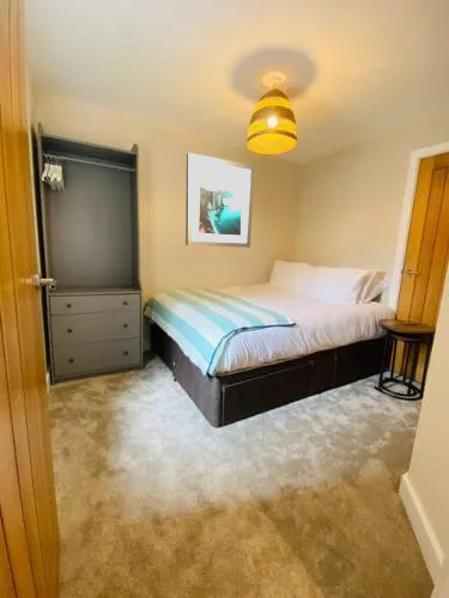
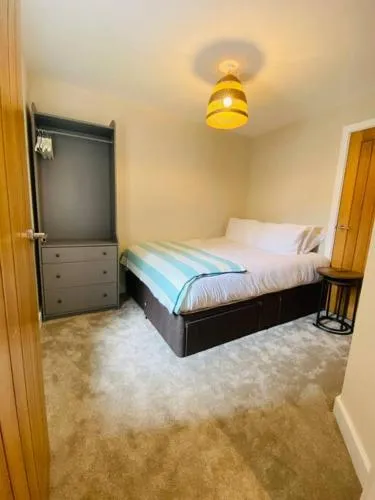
- wall art (220, 203)
